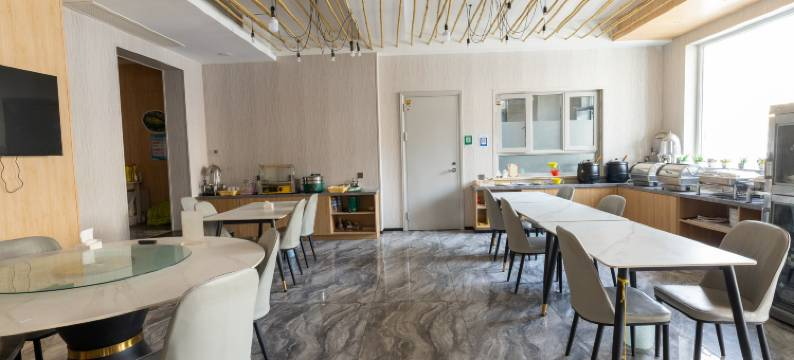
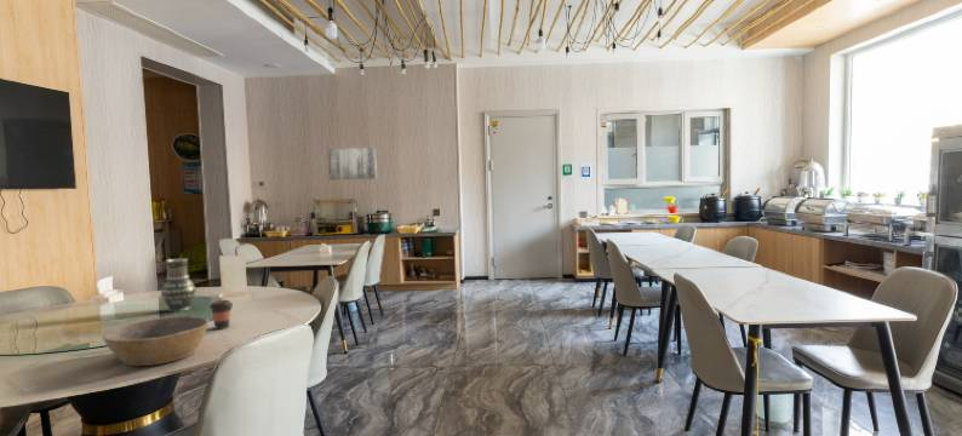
+ bowl (159, 340)
+ wall art (351, 164)
+ coffee cup (221, 315)
+ vase (178, 285)
